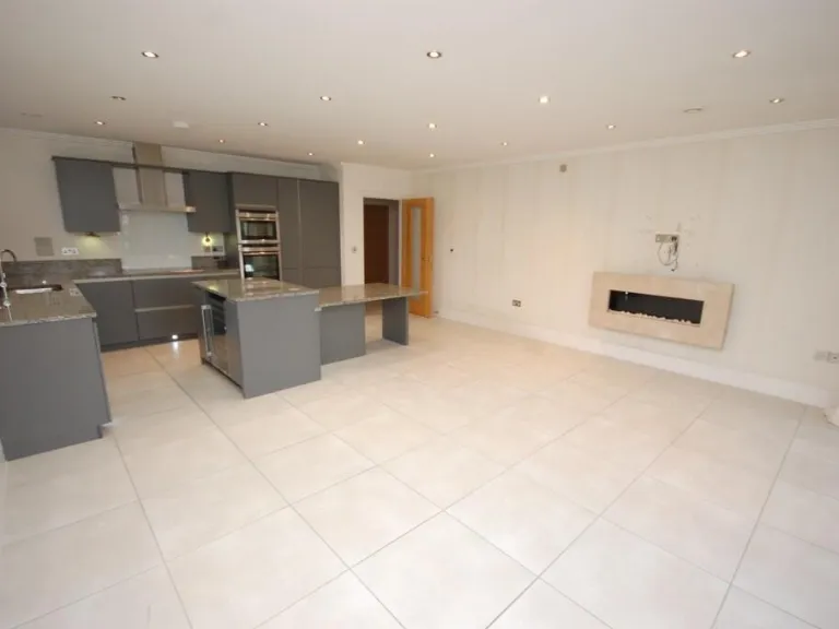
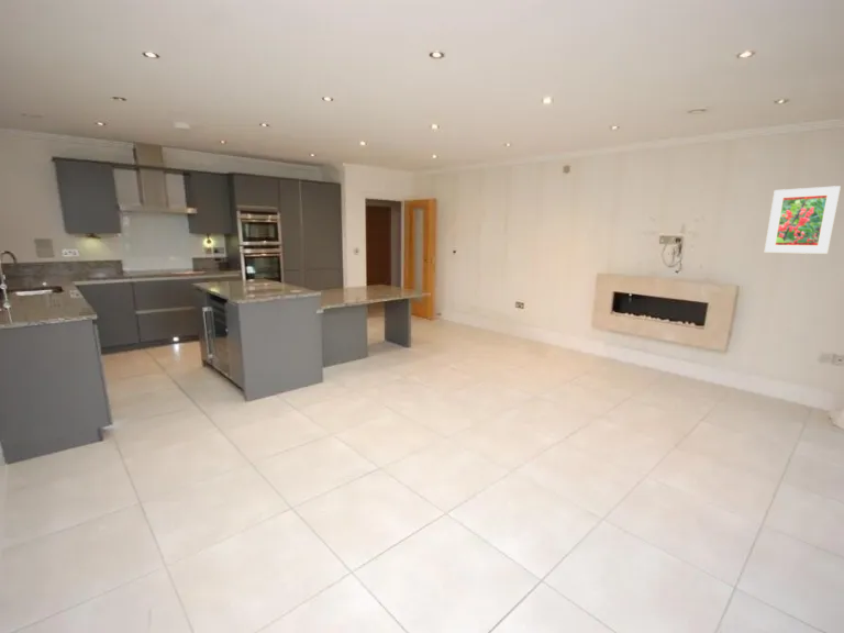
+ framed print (800, 221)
